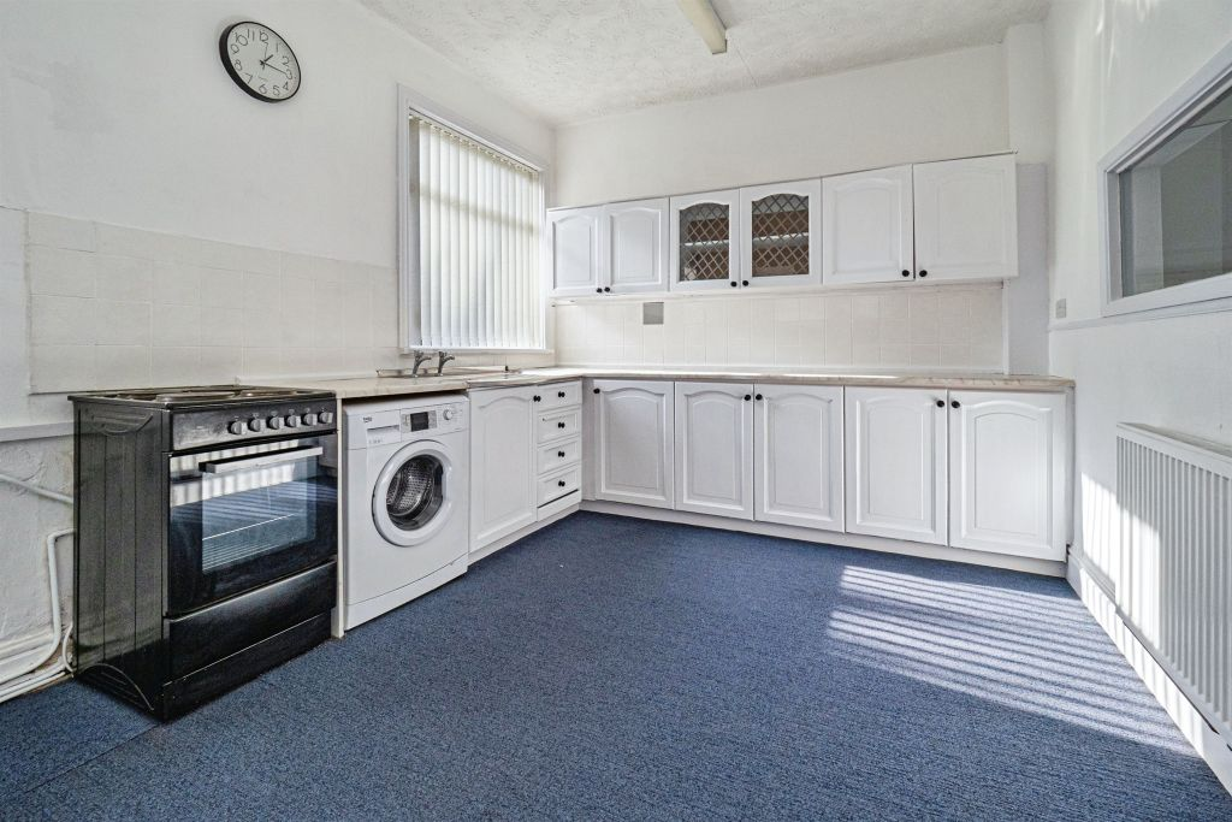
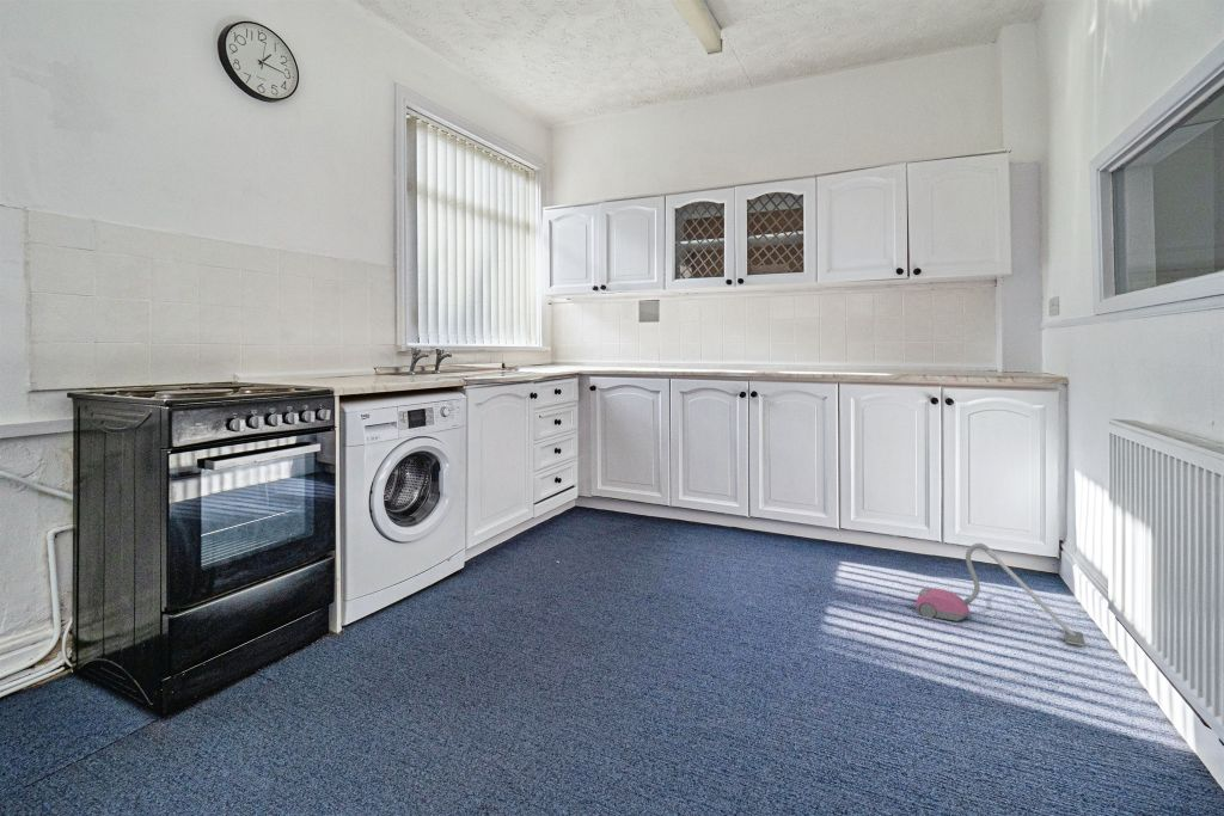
+ vacuum cleaner (979, 585)
